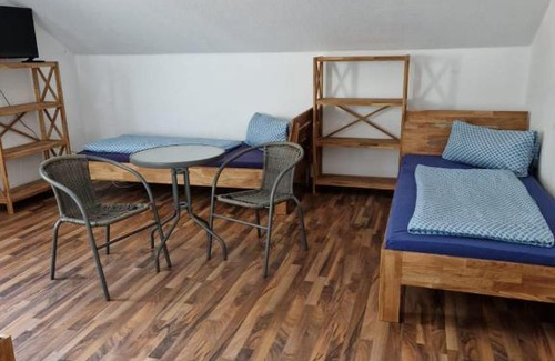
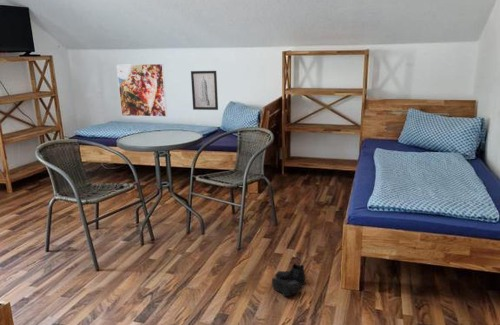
+ wall art (204, 90)
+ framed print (141, 90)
+ boots (288, 278)
